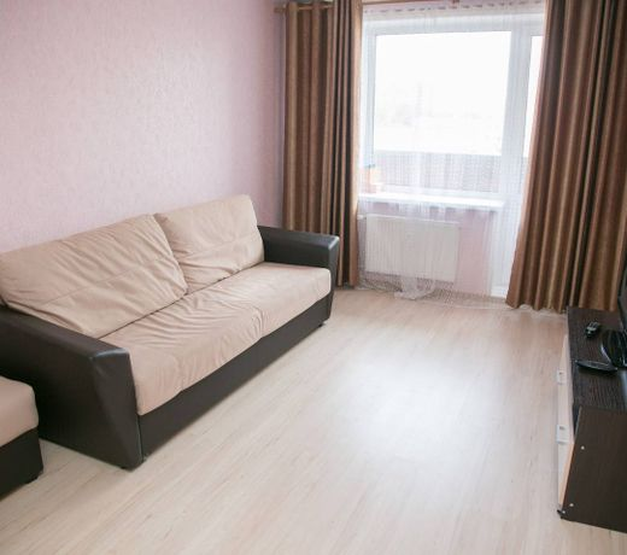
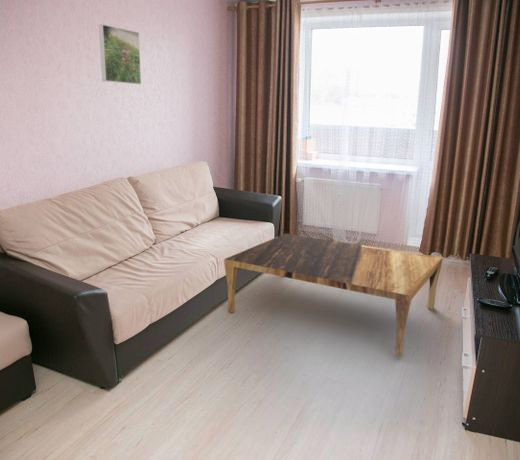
+ coffee table (333, 284)
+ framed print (121, 56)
